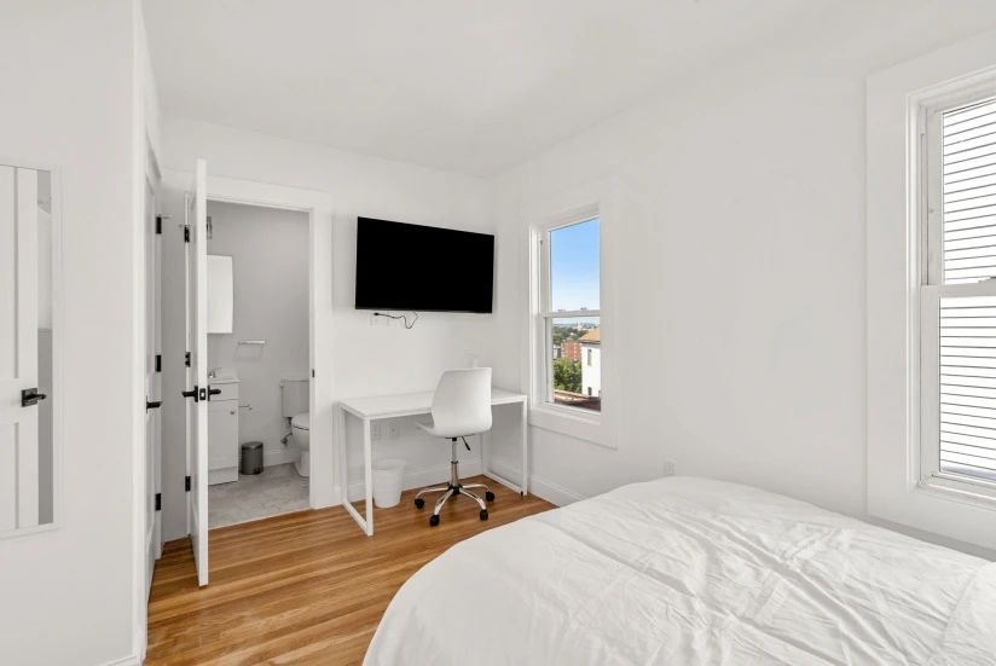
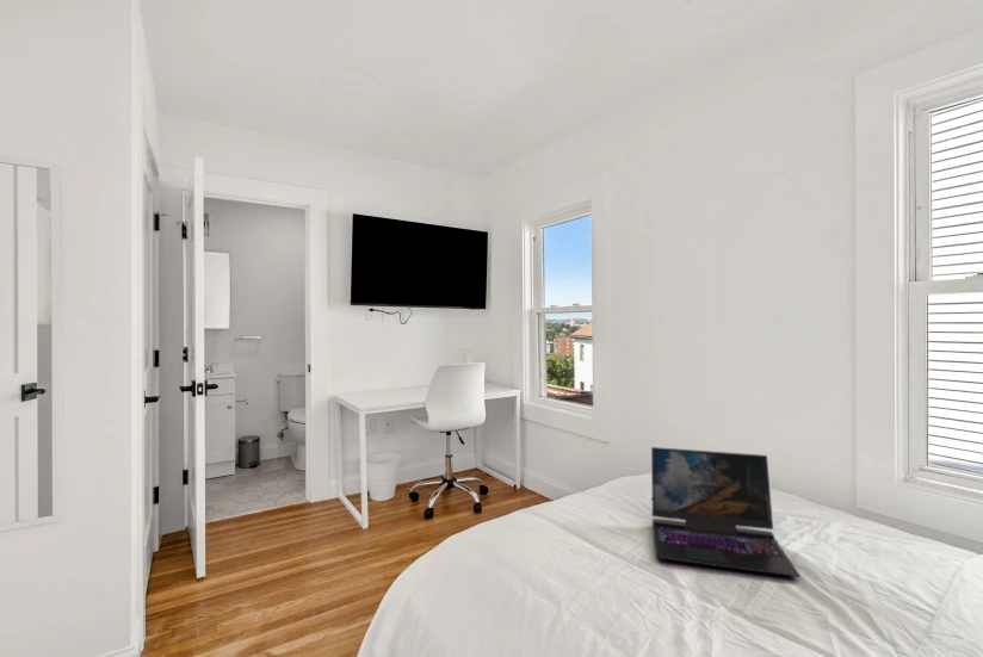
+ laptop (715, 504)
